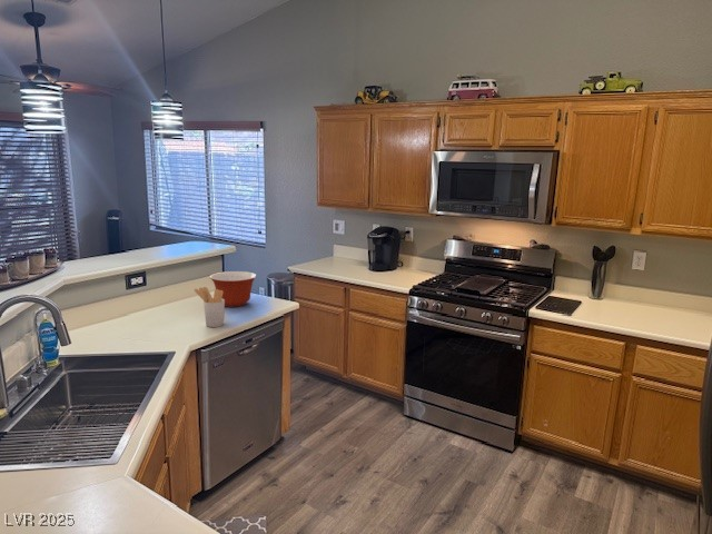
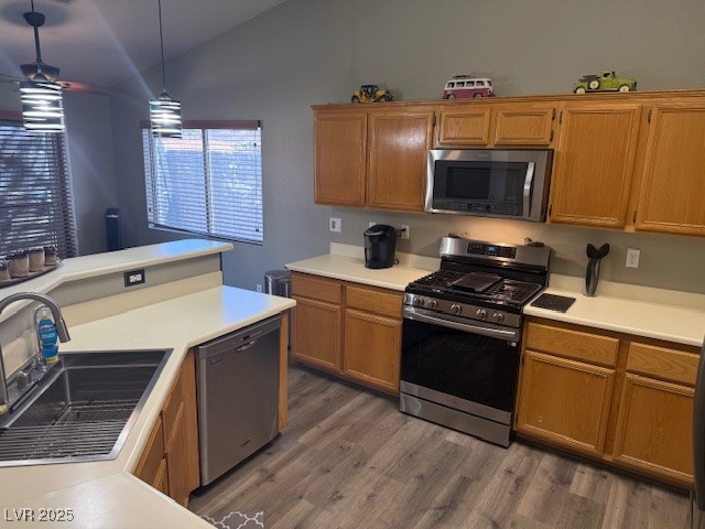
- mixing bowl (234, 289)
- utensil holder (209, 306)
